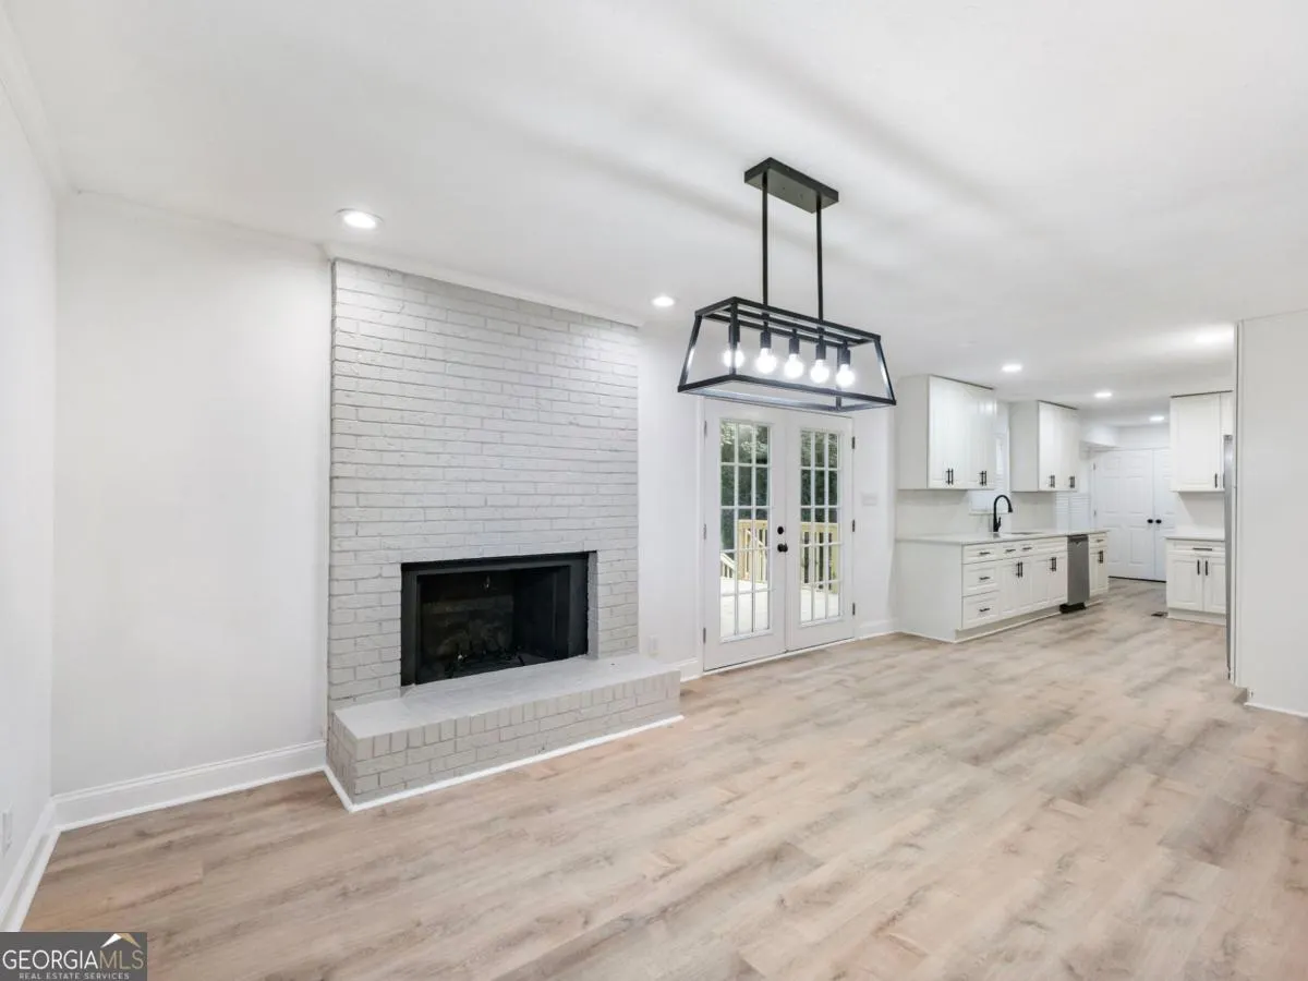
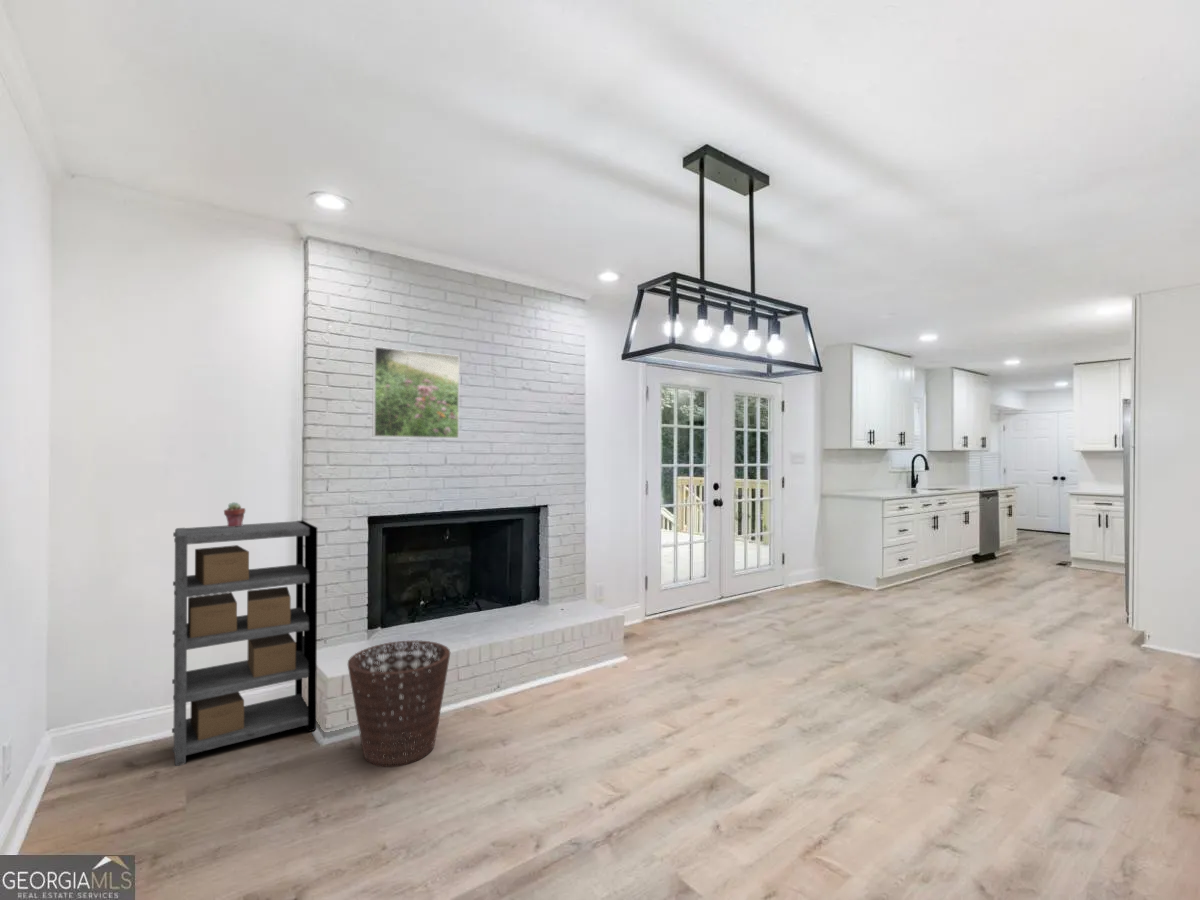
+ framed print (417, 394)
+ potted succulent (234, 513)
+ basket (400, 702)
+ shelving unit (246, 630)
